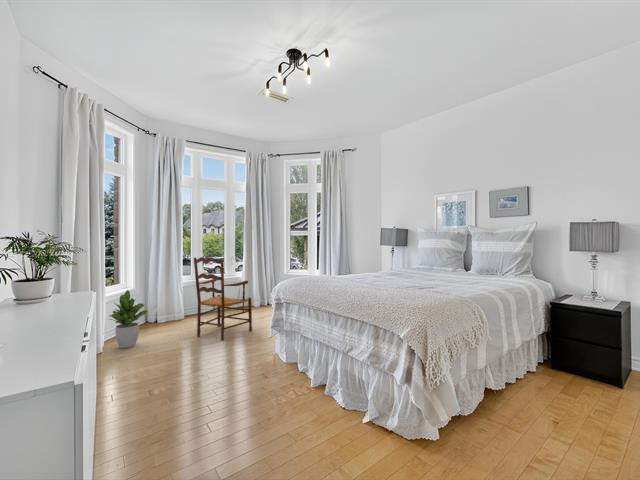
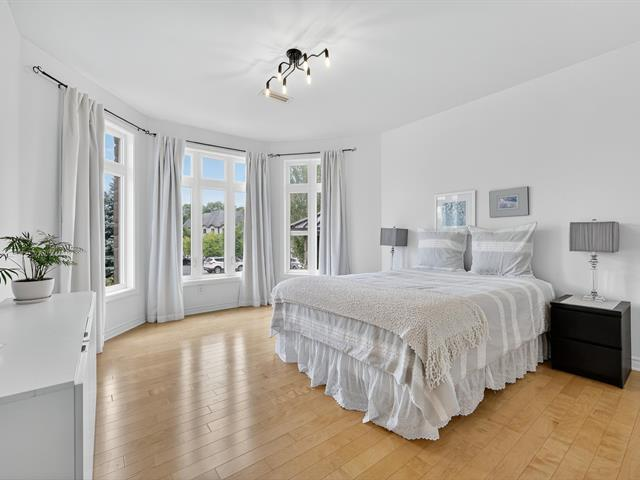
- armchair (221, 294)
- potted plant (127, 318)
